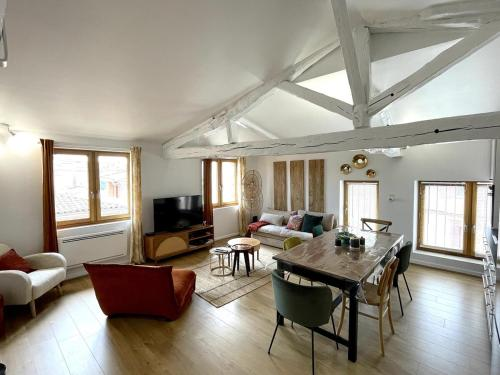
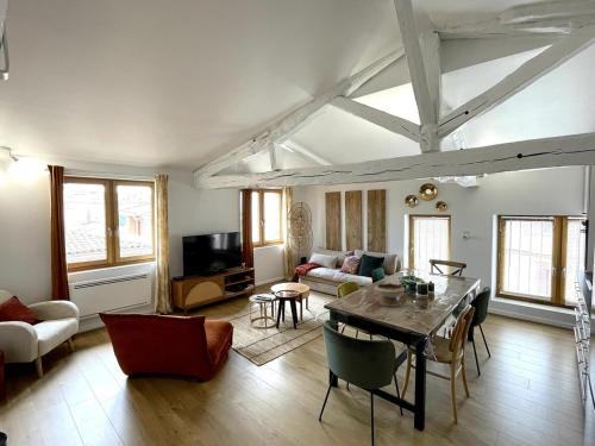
+ bowl (389, 294)
